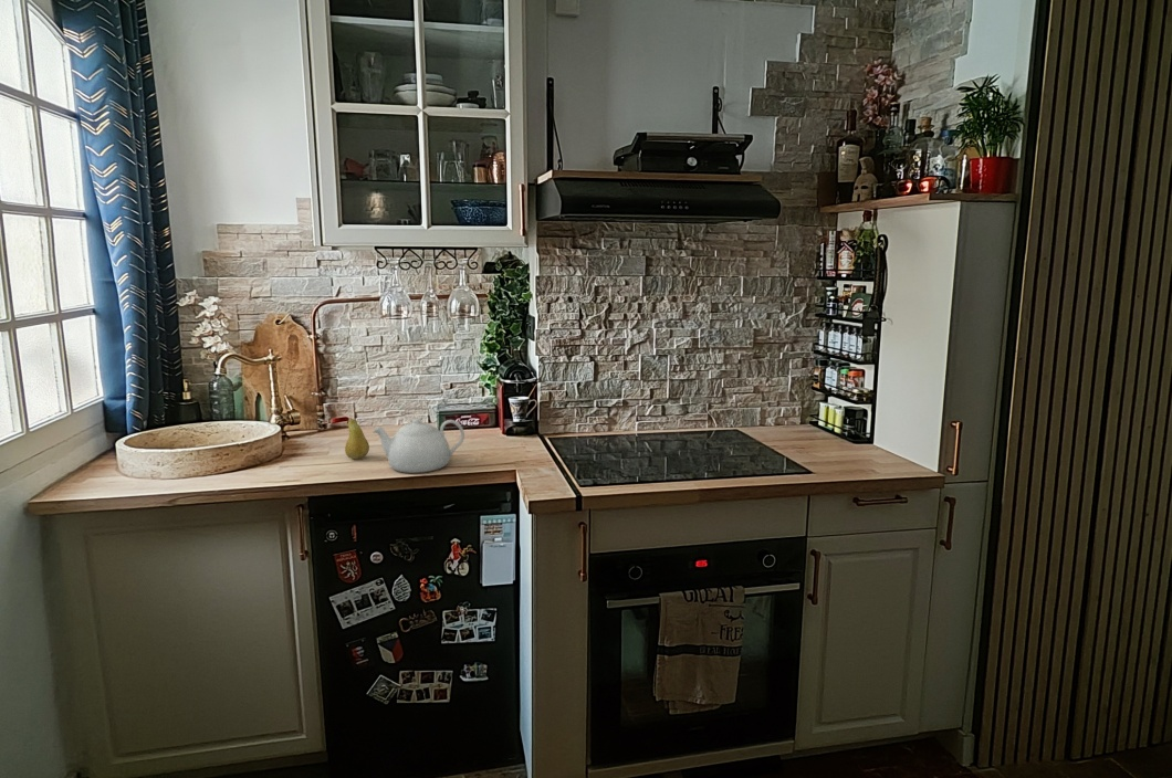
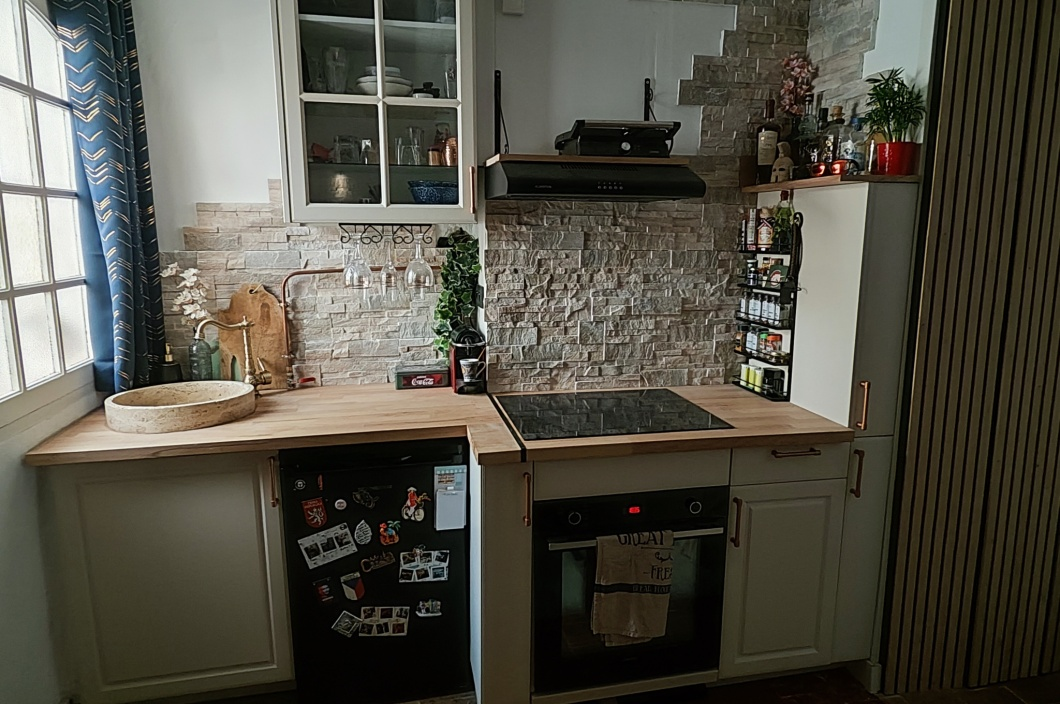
- fruit (356, 438)
- teapot (419, 442)
